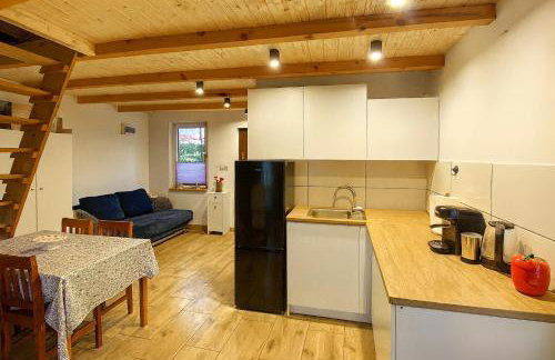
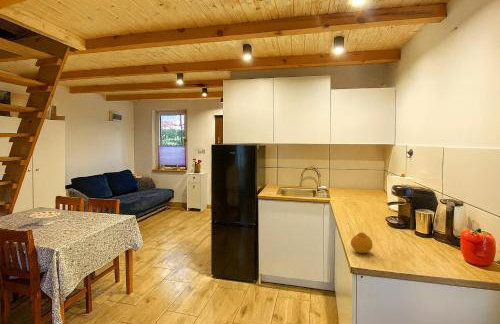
+ fruit (361, 242)
